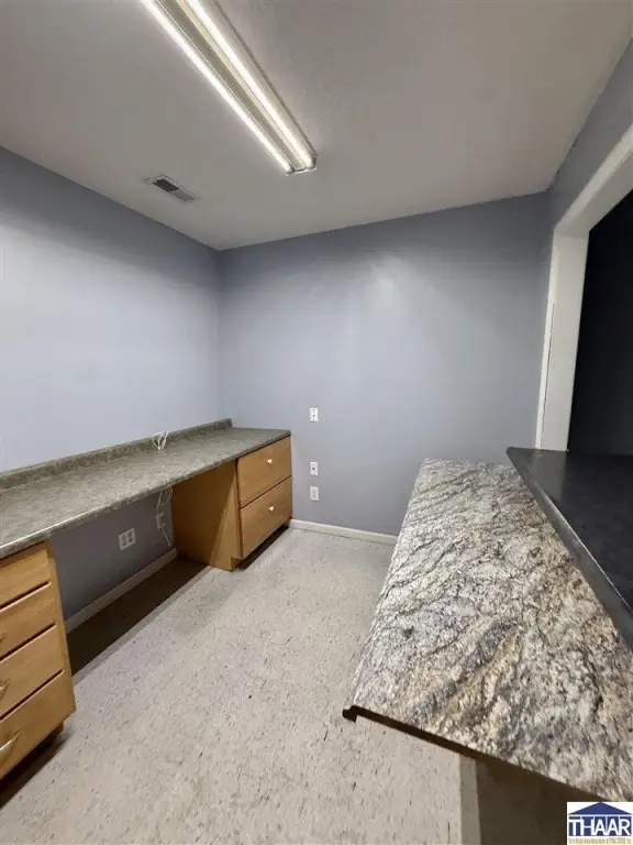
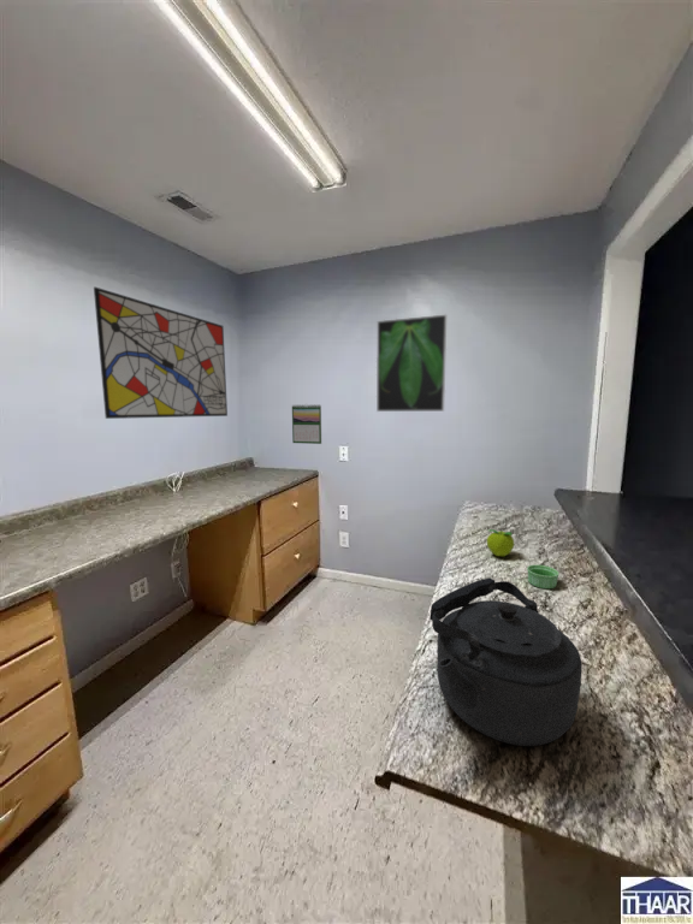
+ calendar (306, 424)
+ fruit (500, 541)
+ ramekin (541, 576)
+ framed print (410, 365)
+ wall art (173, 365)
+ kettle (499, 653)
